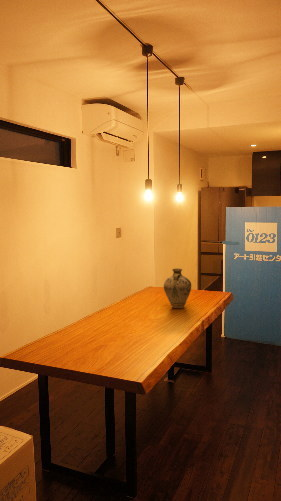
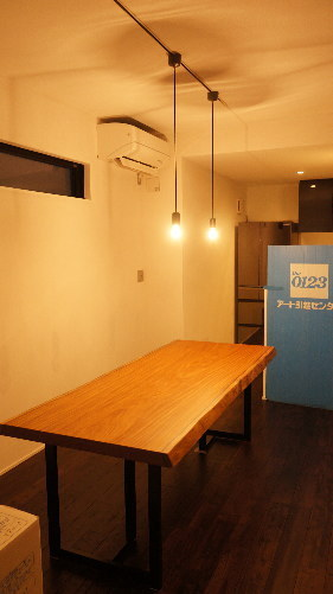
- jug (177, 288)
